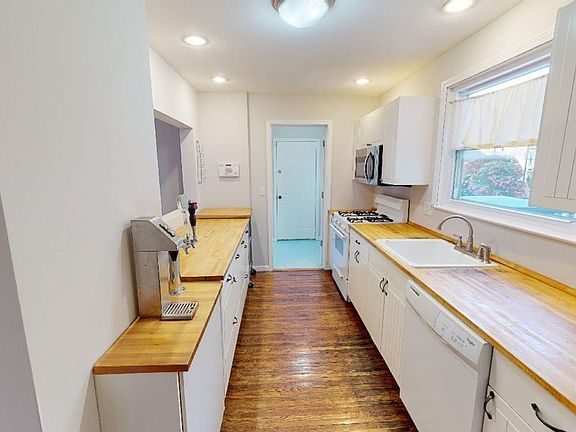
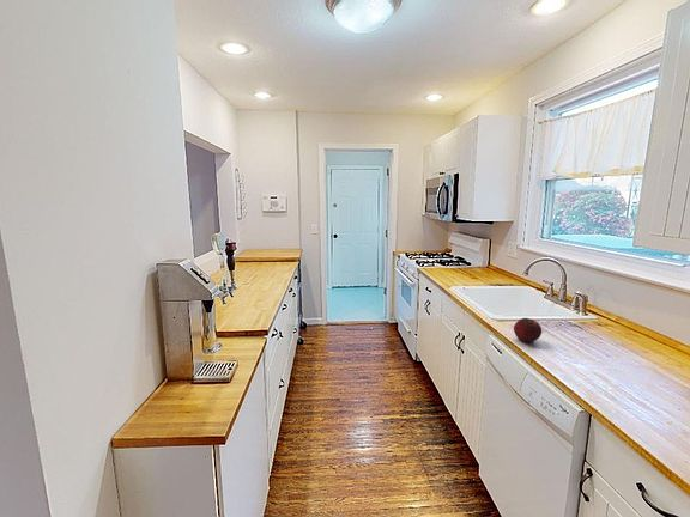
+ fruit (527, 330)
